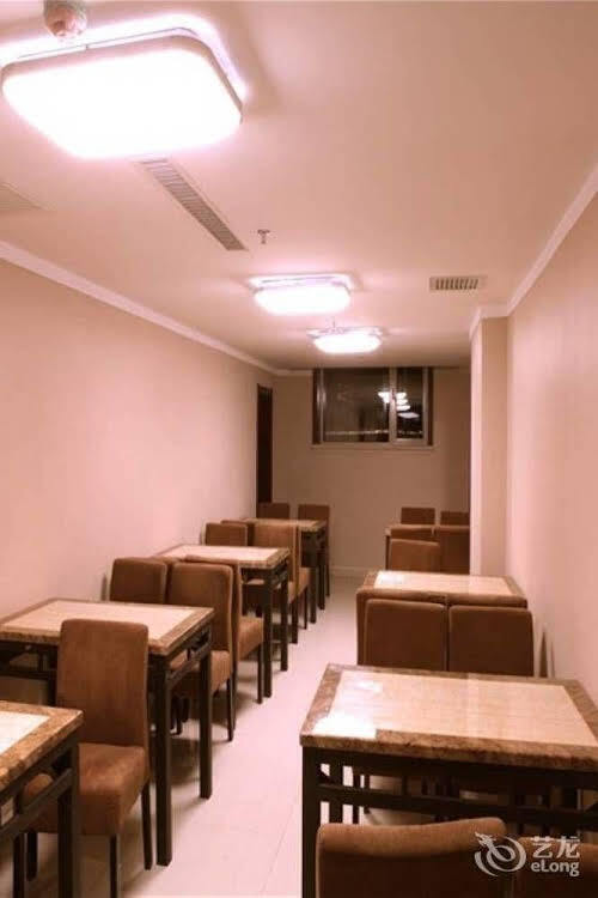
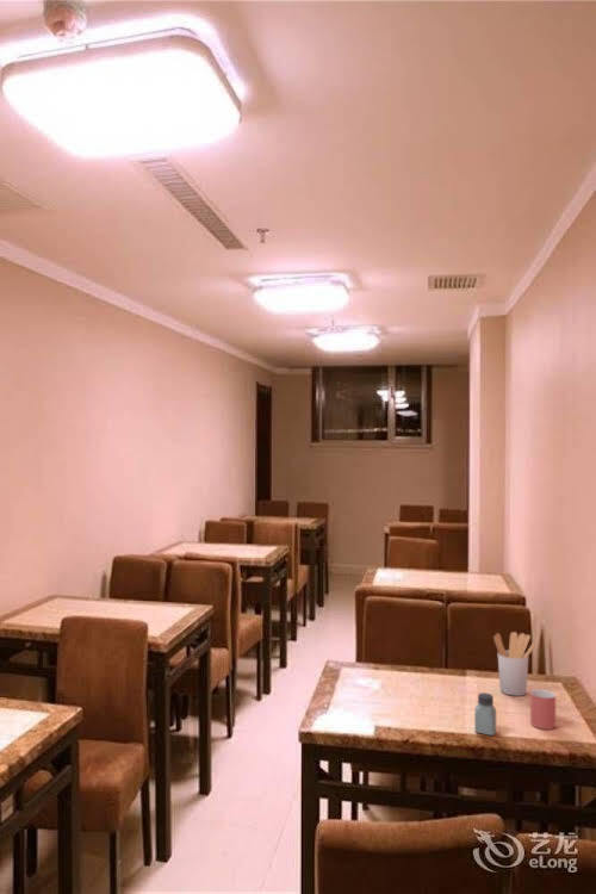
+ saltshaker (485, 713)
+ cup (541, 707)
+ utensil holder (515, 662)
